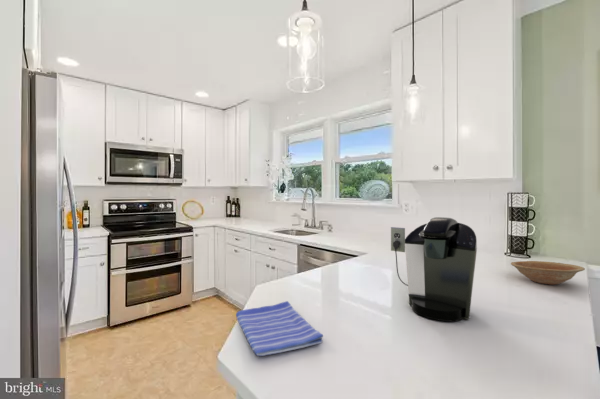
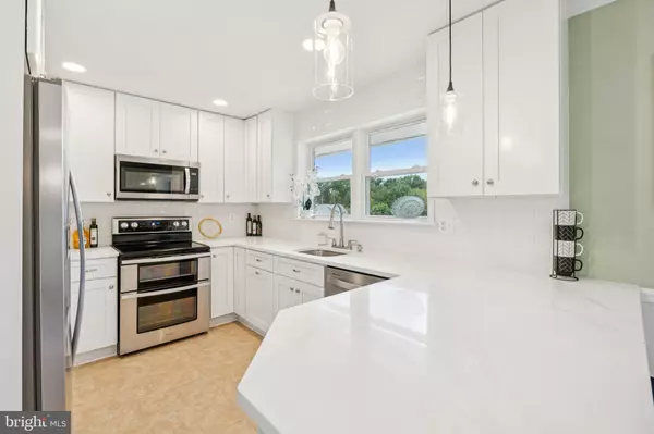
- bowl (545, 272)
- dish towel (275, 324)
- coffee maker (422, 260)
